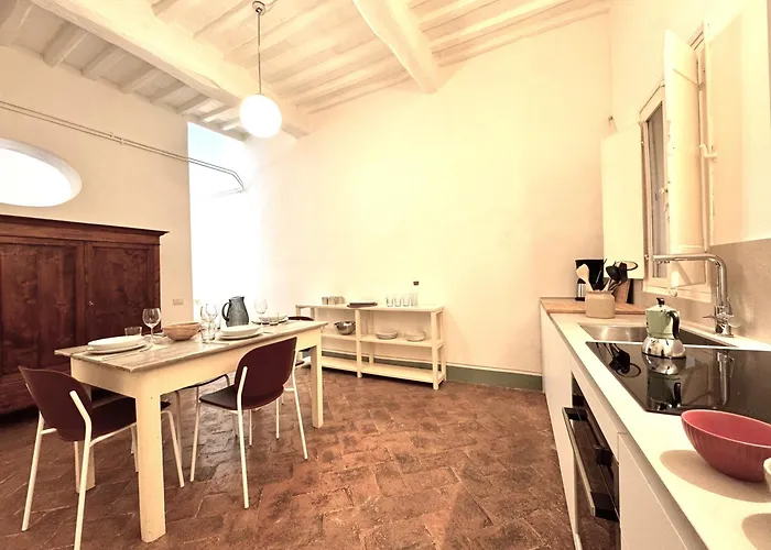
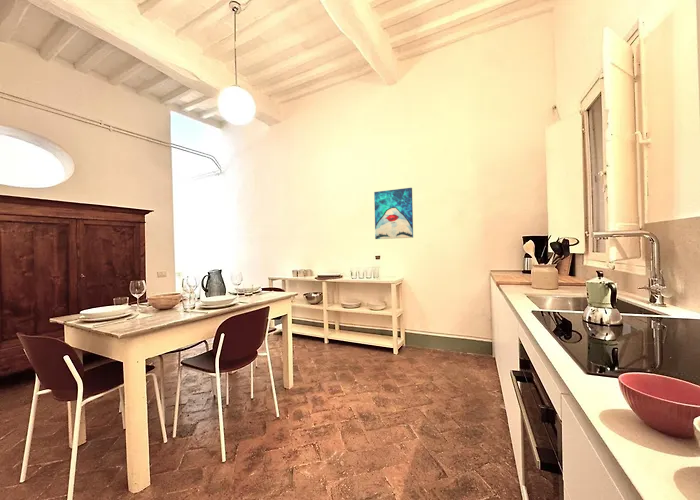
+ wall art (393, 214)
